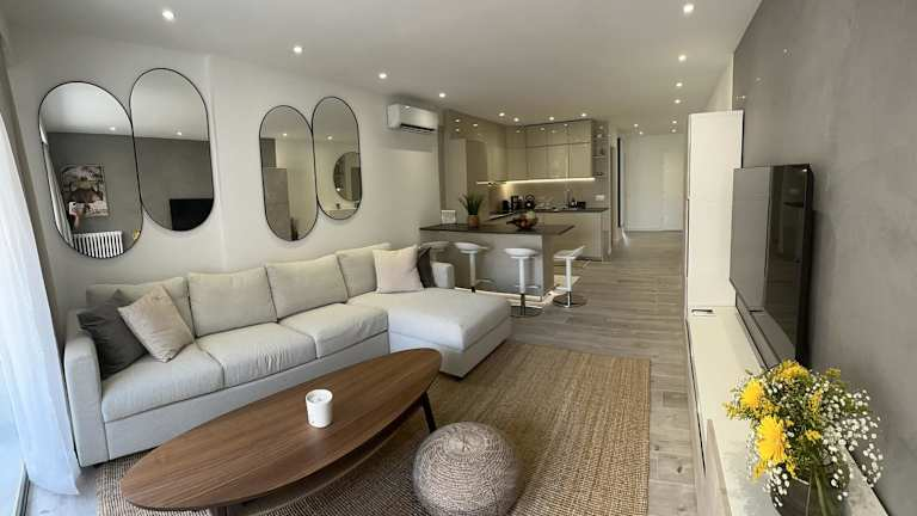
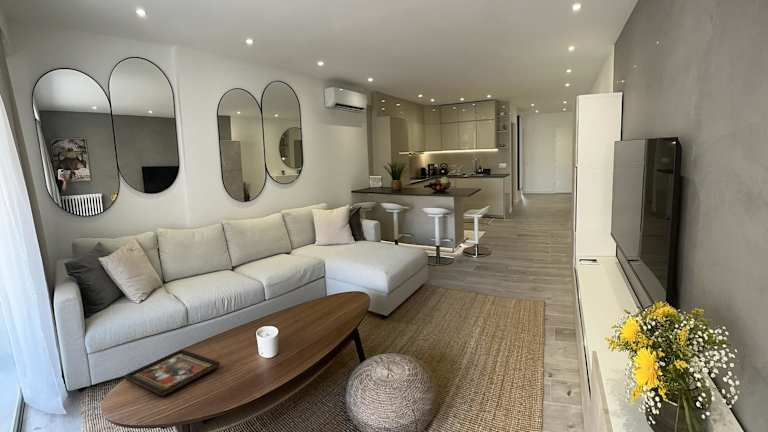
+ decorative tray (173, 370)
